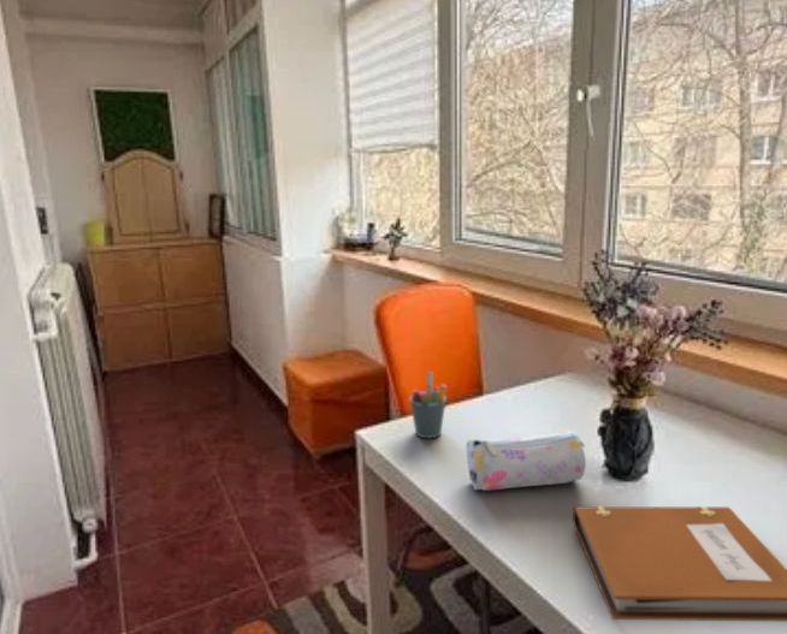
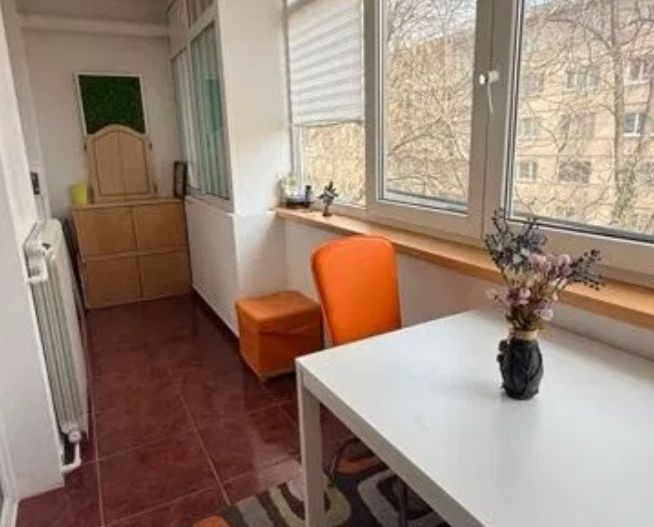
- pen holder (428, 405)
- notebook (680, 555)
- pencil case (523, 458)
